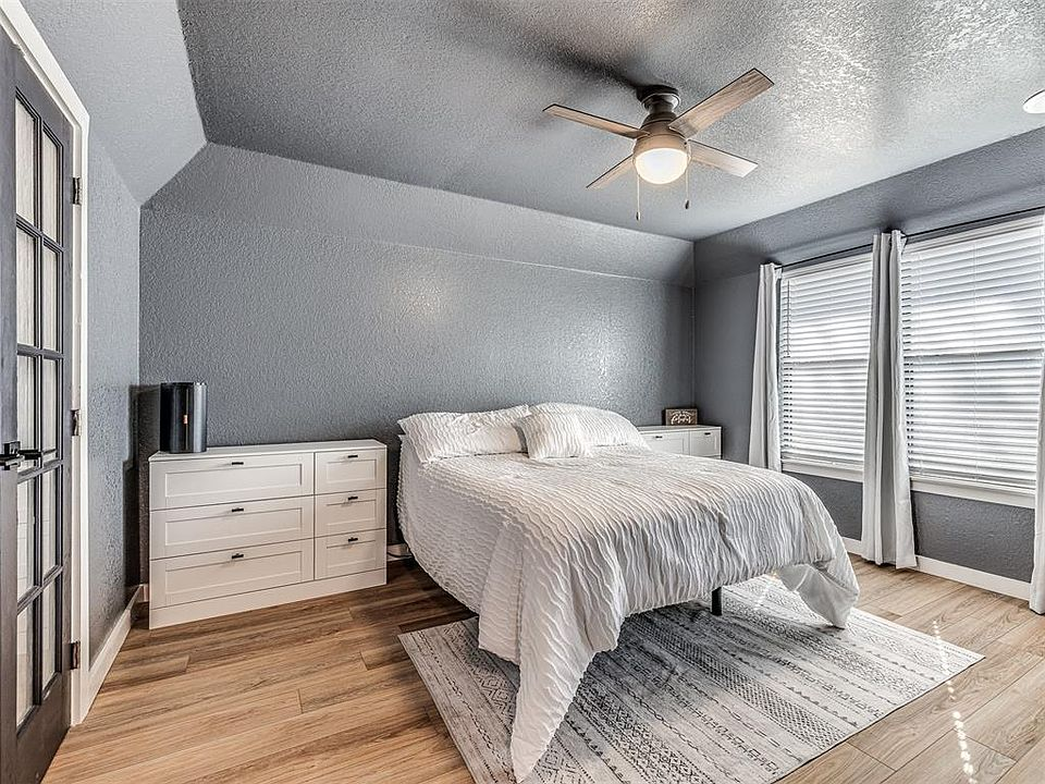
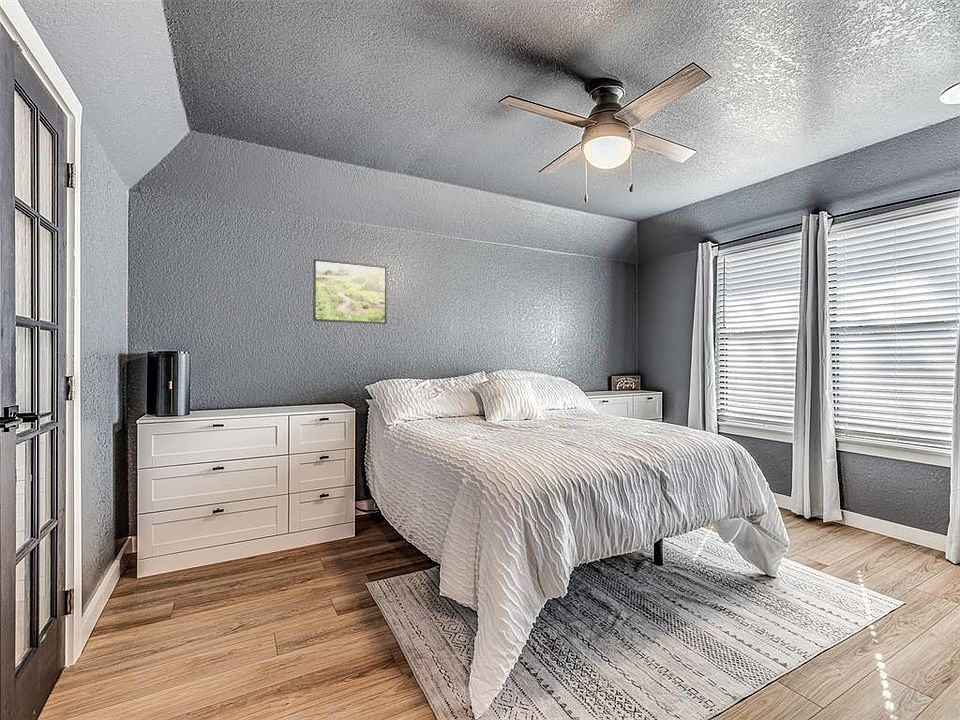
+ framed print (351, 292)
